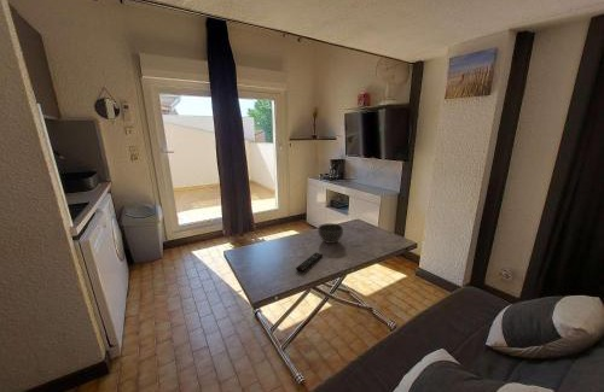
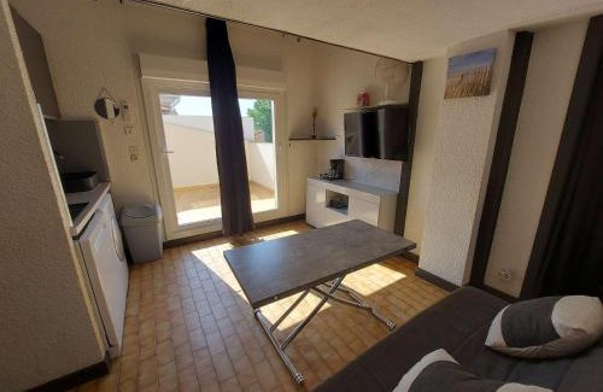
- remote control (309, 262)
- bowl (330, 234)
